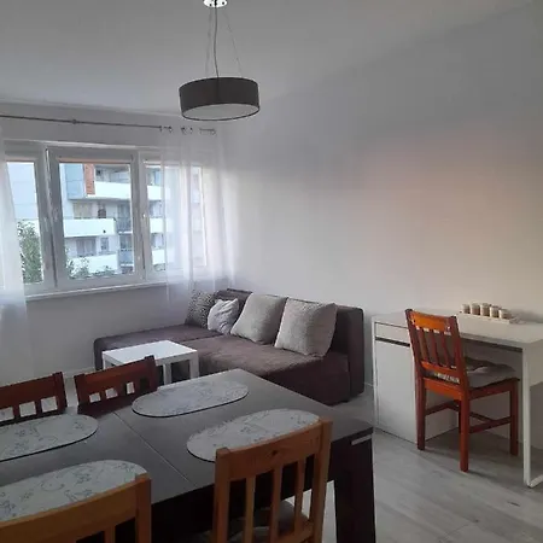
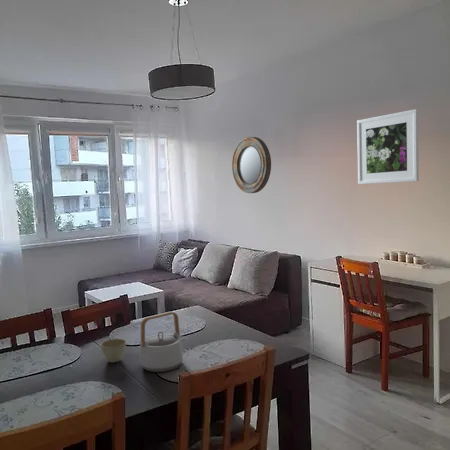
+ flower pot (113, 351)
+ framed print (386, 149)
+ home mirror (250, 165)
+ teapot (164, 338)
